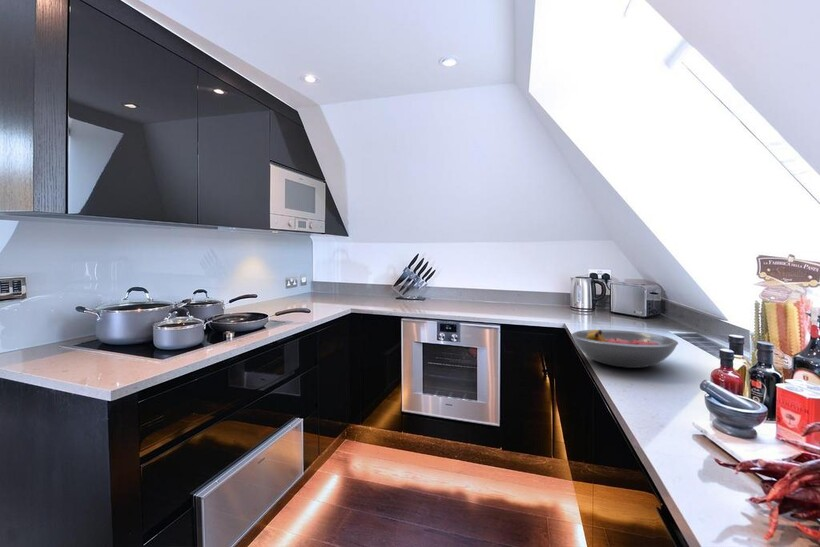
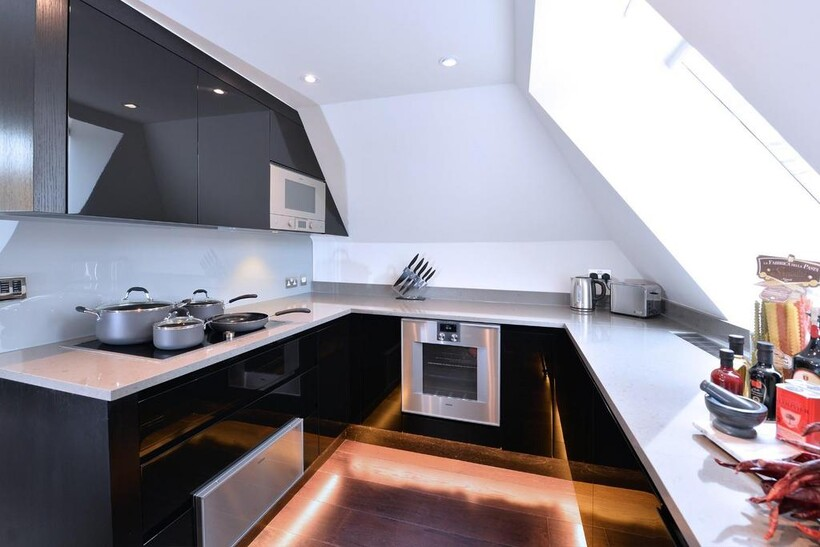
- fruit bowl (621, 346)
